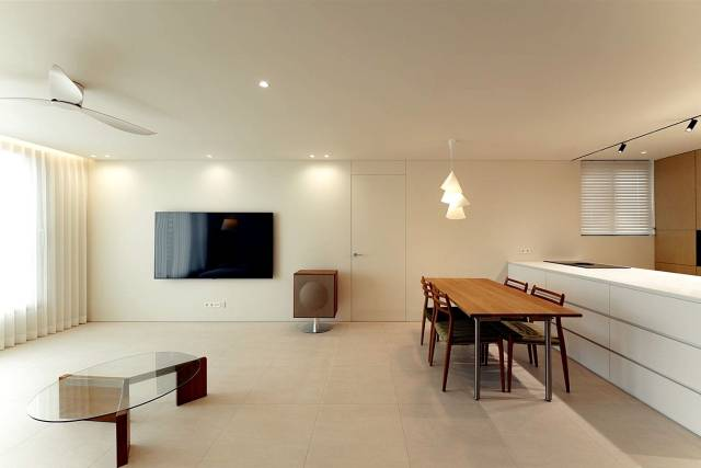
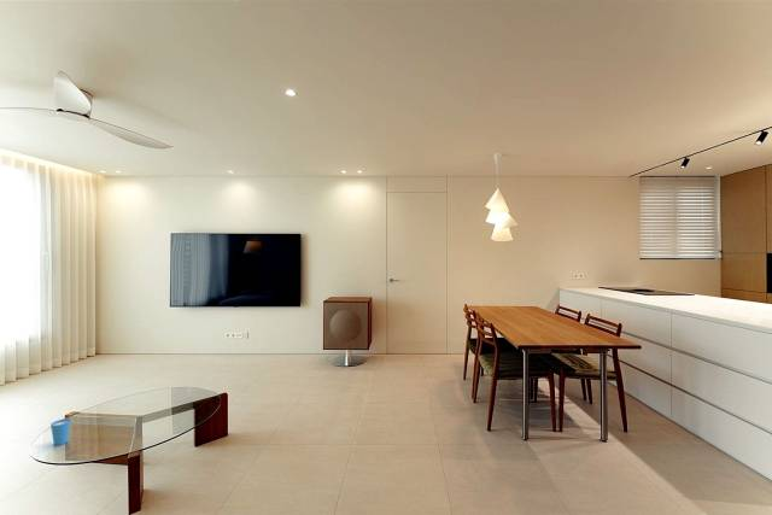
+ cup (60, 432)
